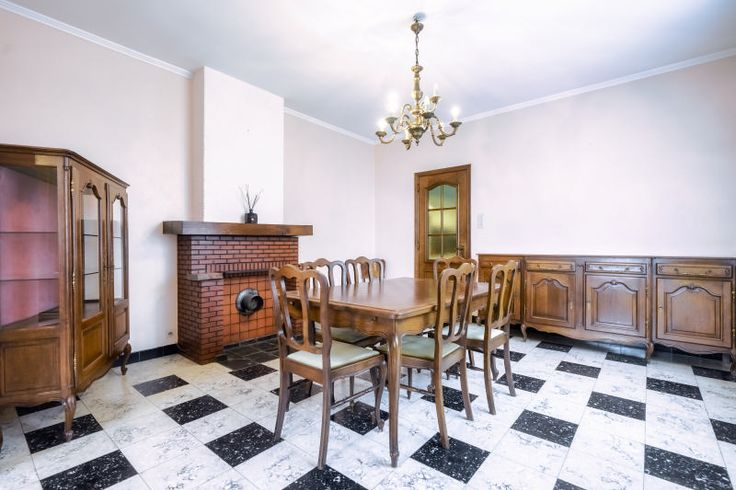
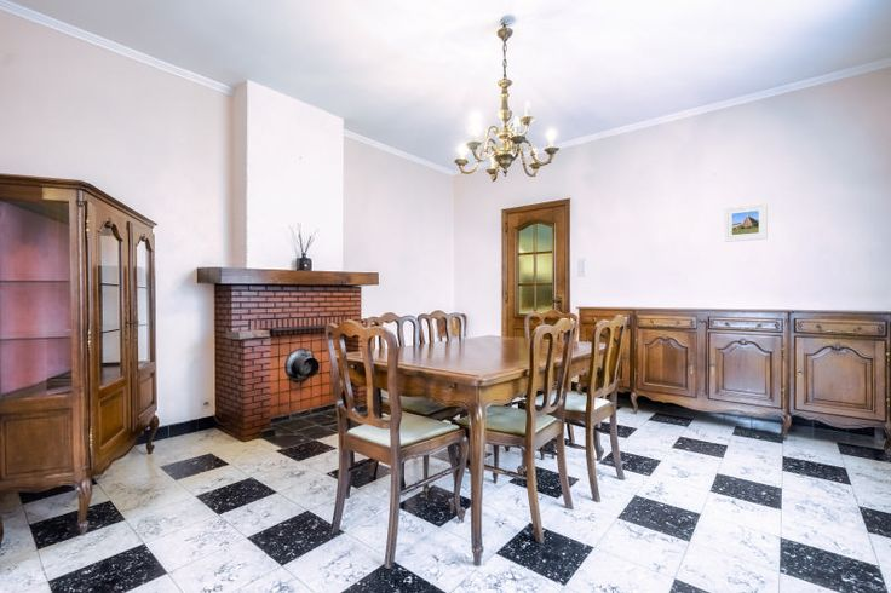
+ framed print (745, 223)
